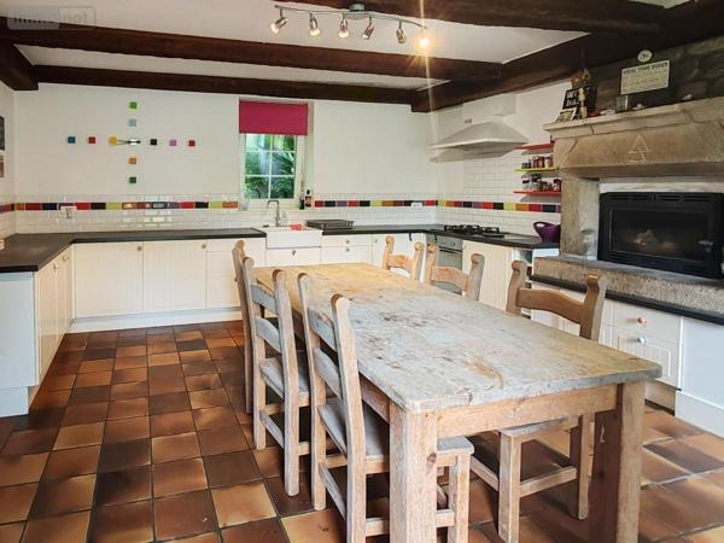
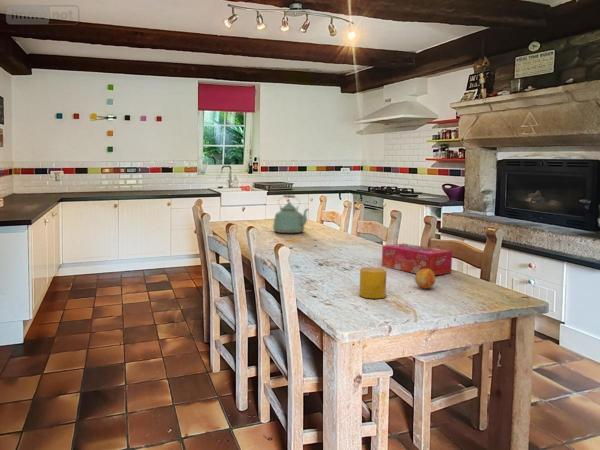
+ fruit (424, 278)
+ cup (372, 282)
+ kettle (291, 213)
+ tissue box (415, 258)
